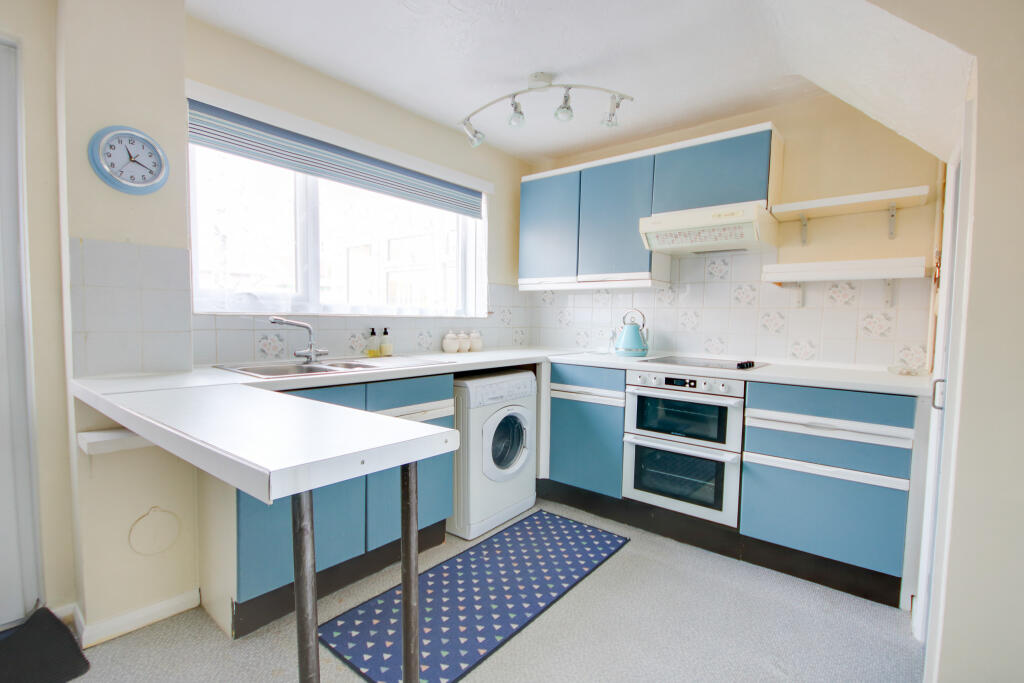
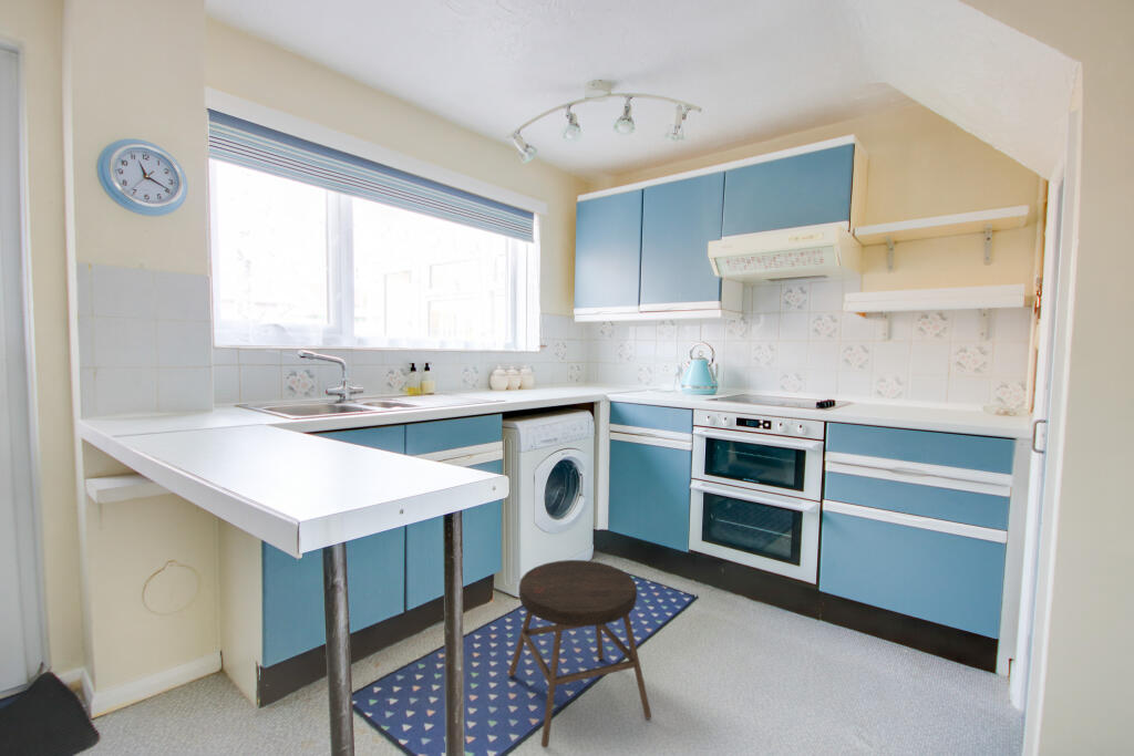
+ stool (576, 628)
